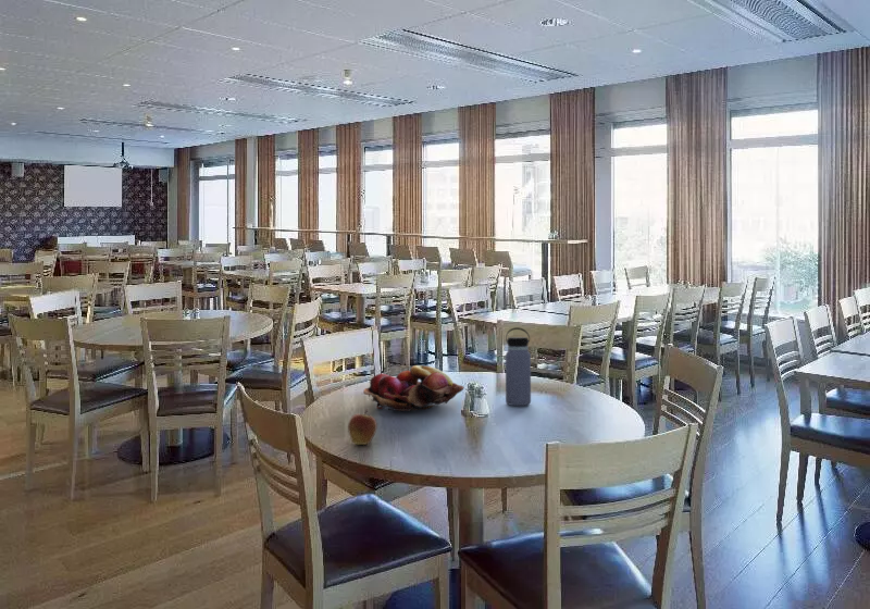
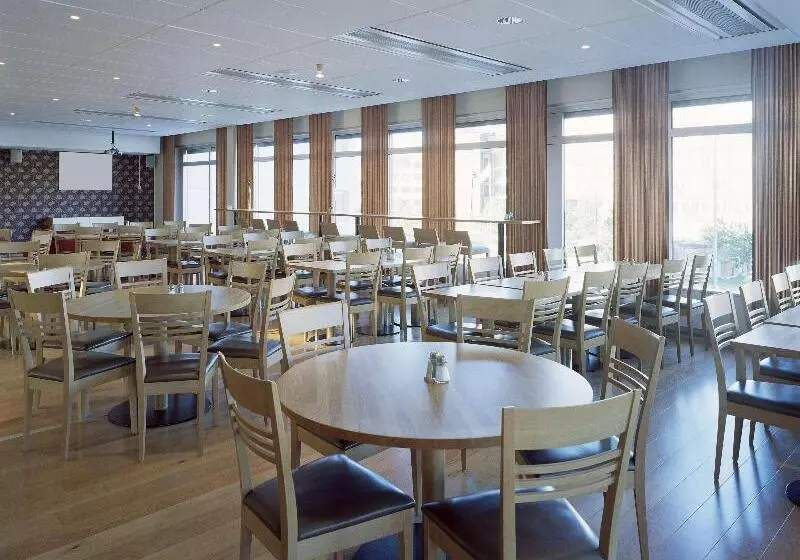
- apple (362, 426)
- fruit basket (414, 386)
- water bottle (518, 365)
